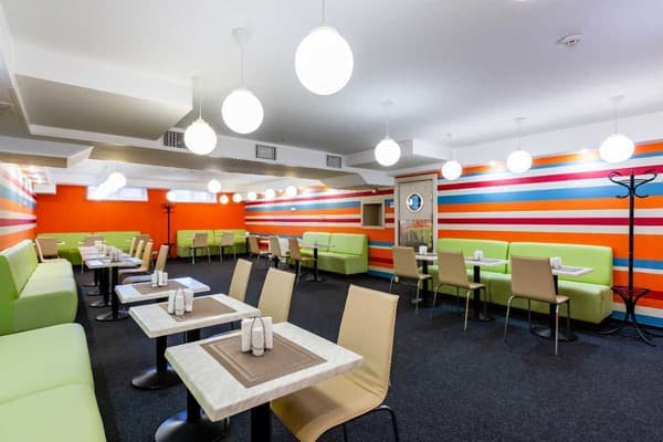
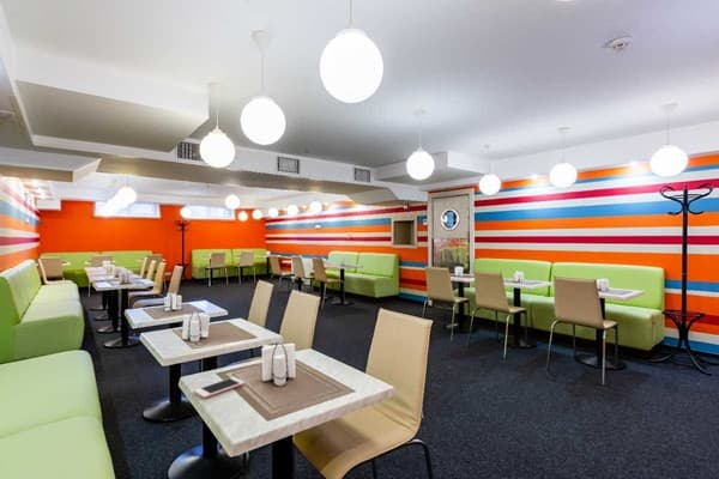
+ cell phone (219, 387)
